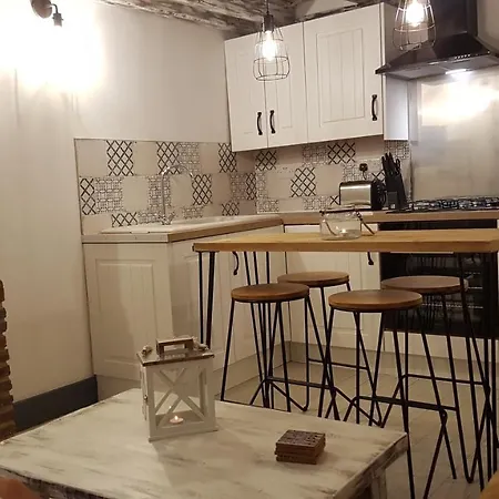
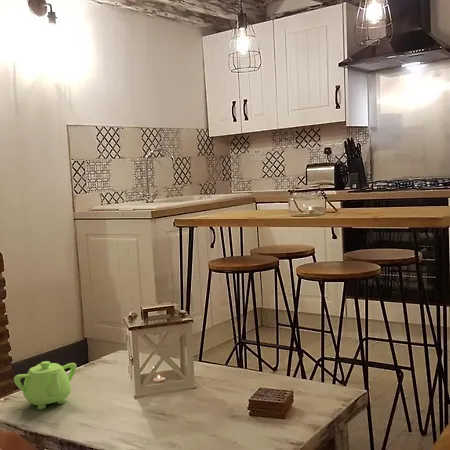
+ teapot (47, 383)
